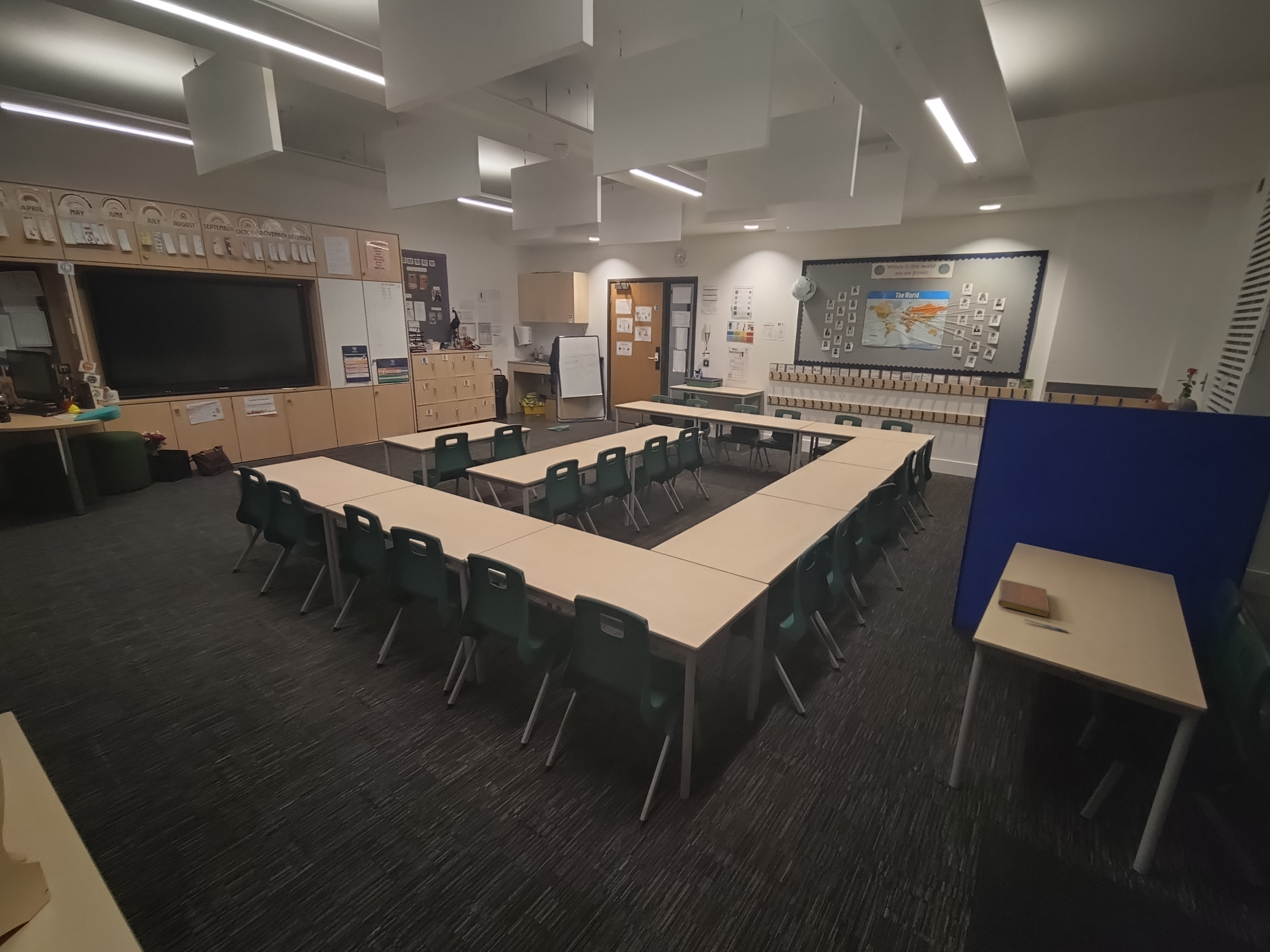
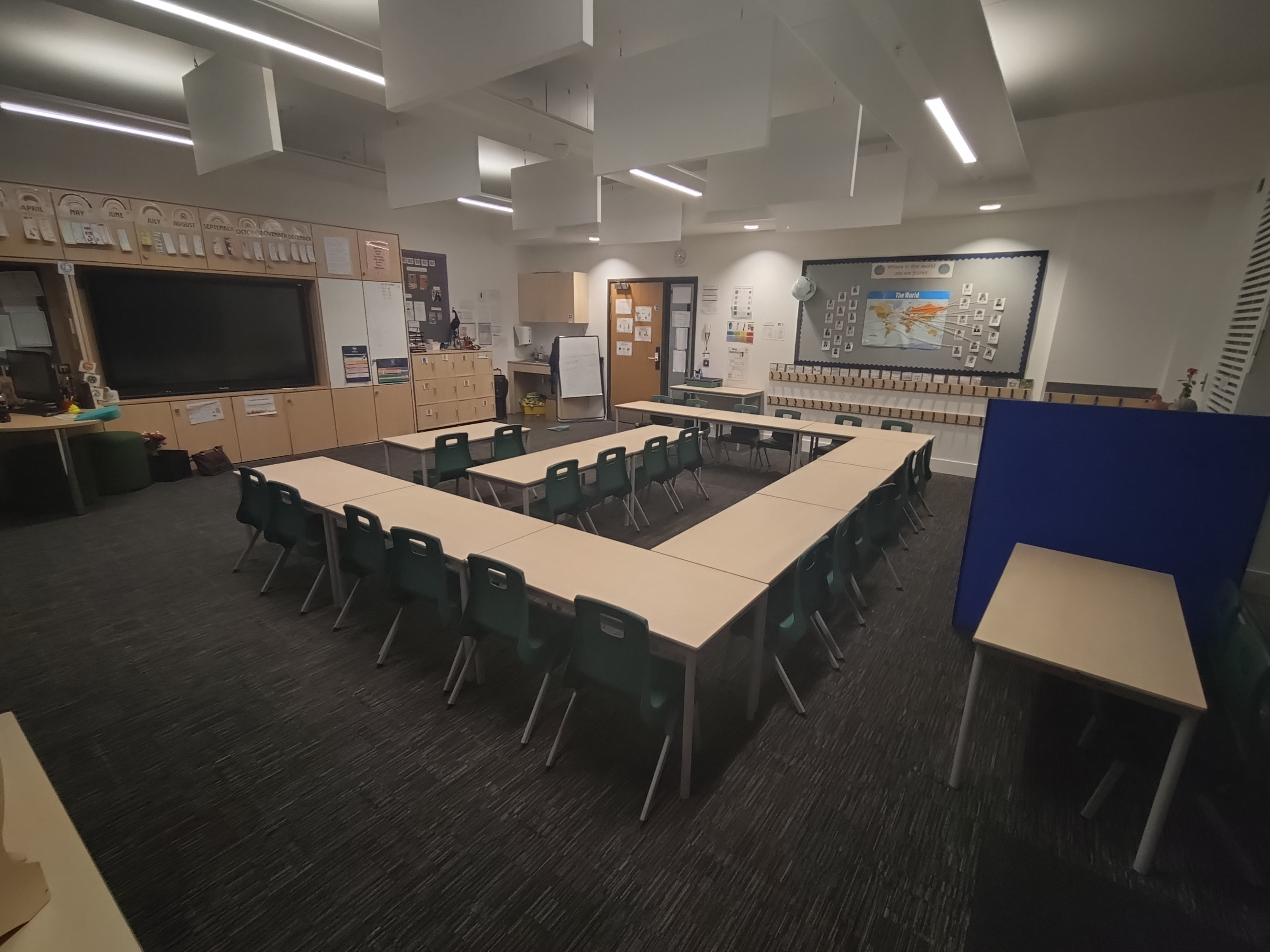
- notebook (1023, 597)
- pen (1045, 625)
